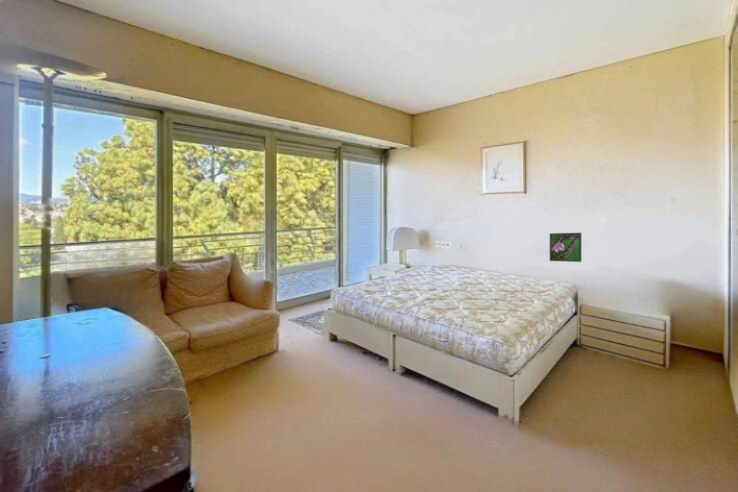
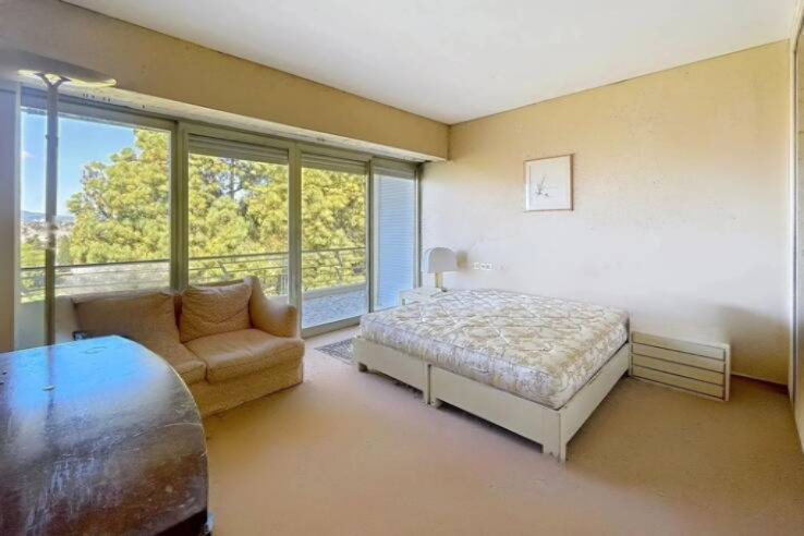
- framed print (565, 247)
